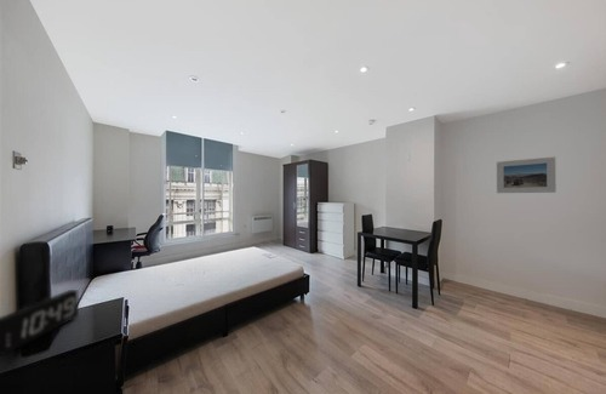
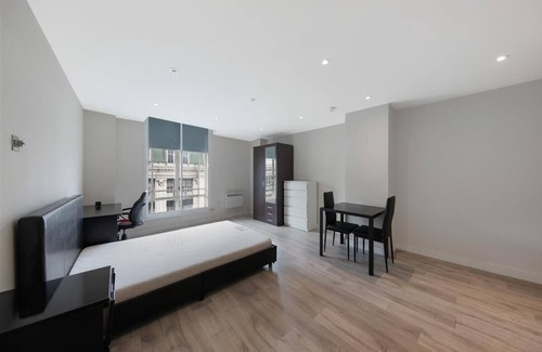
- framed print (524, 176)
- alarm clock (38, 318)
